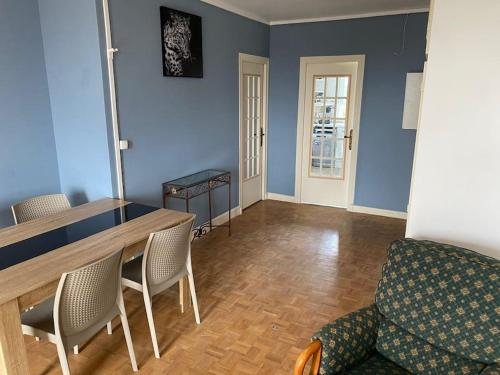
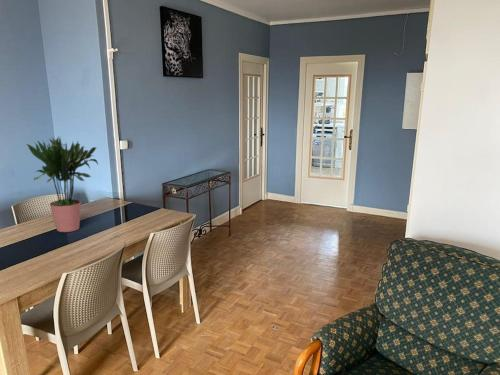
+ potted plant (73, 182)
